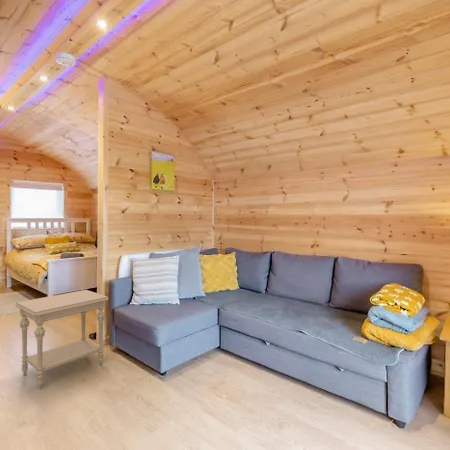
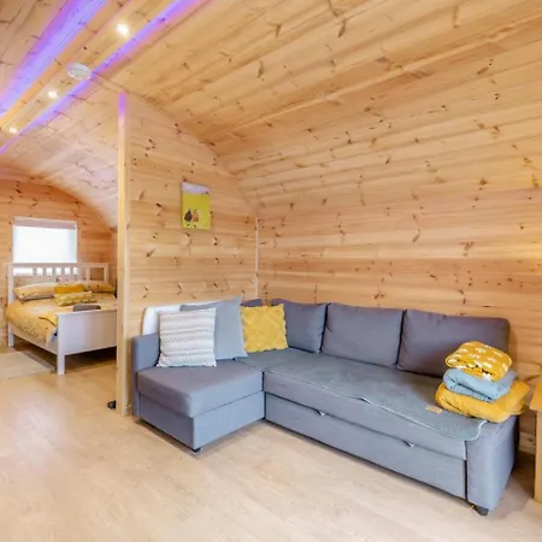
- side table (67, 344)
